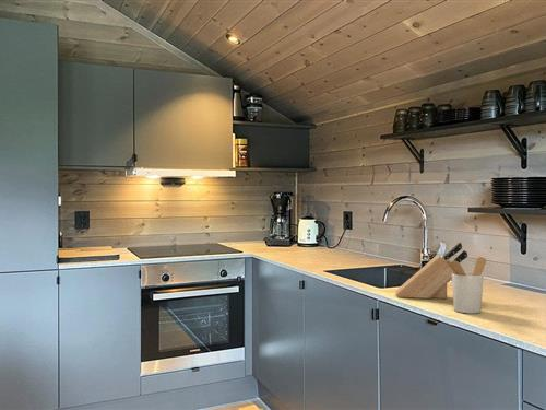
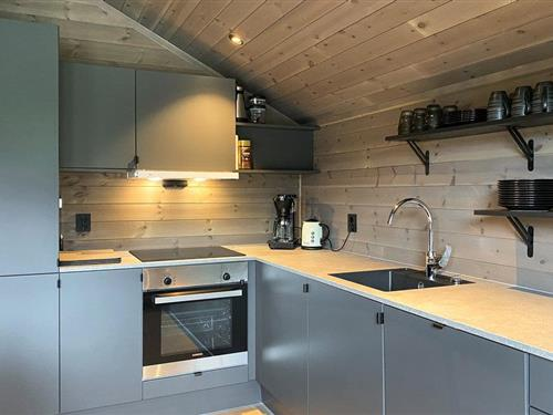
- knife block (430, 269)
- utensil holder (462, 283)
